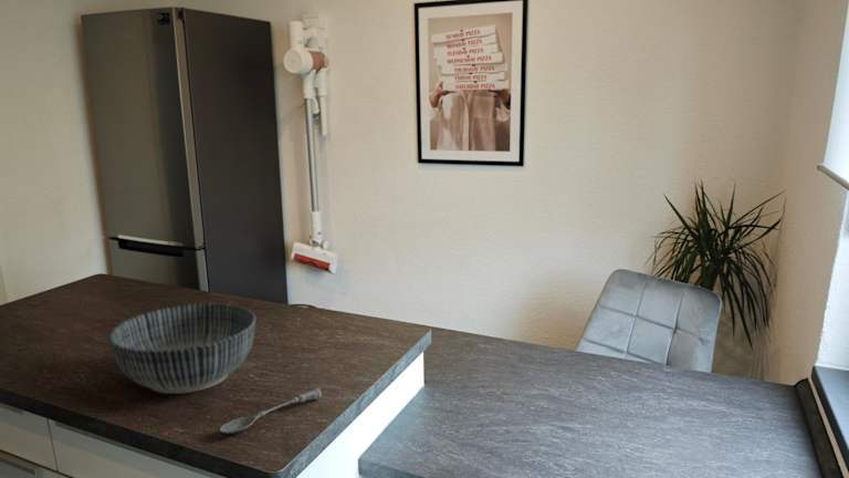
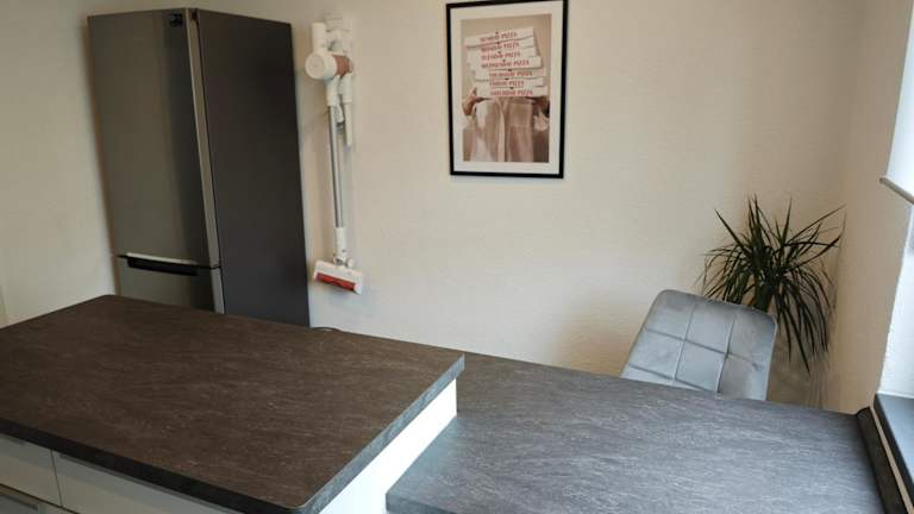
- bowl (187, 351)
- soupspoon (272, 409)
